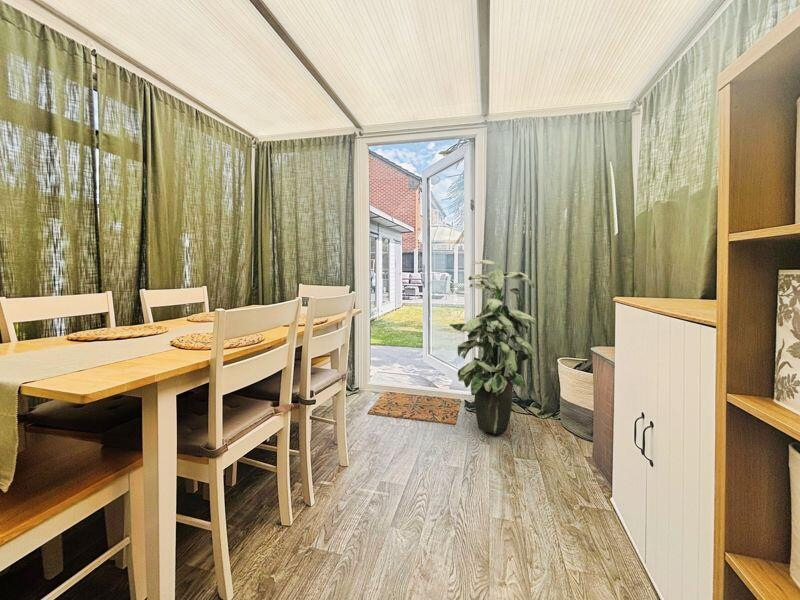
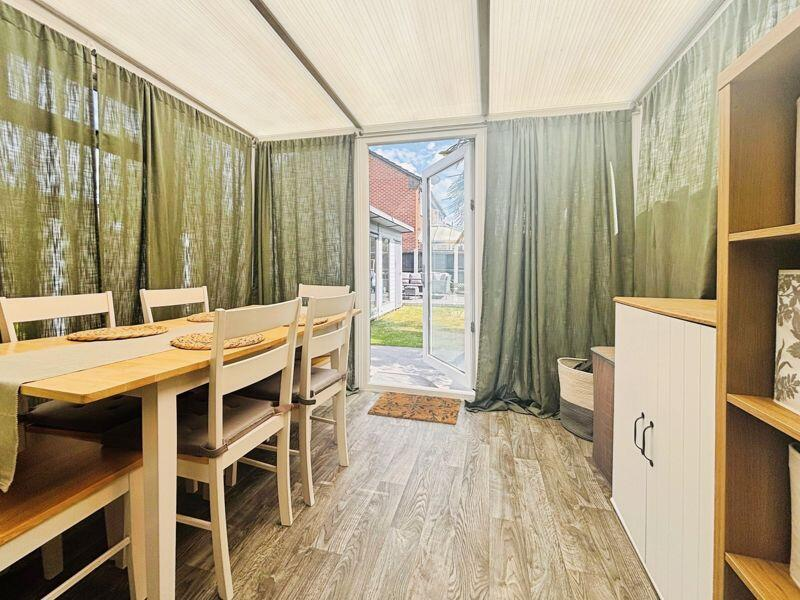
- indoor plant (491, 344)
